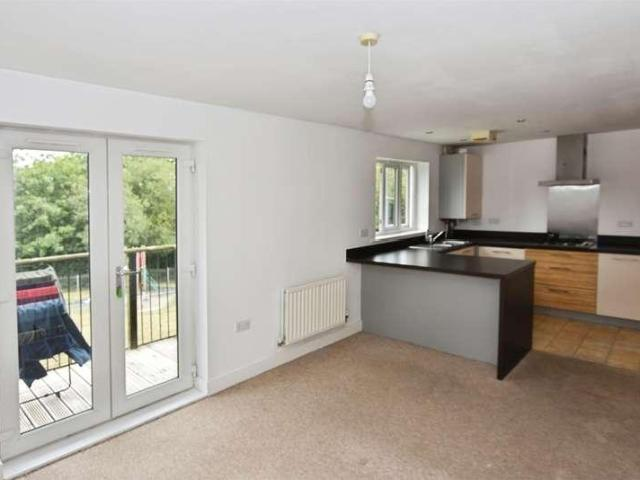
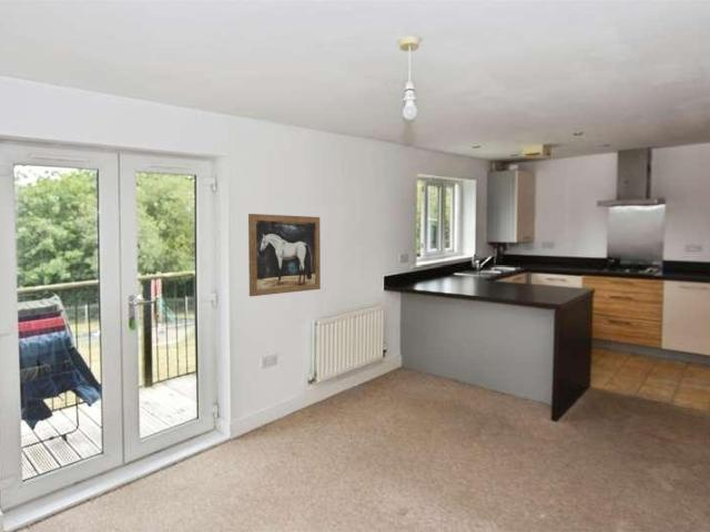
+ wall art (286, 254)
